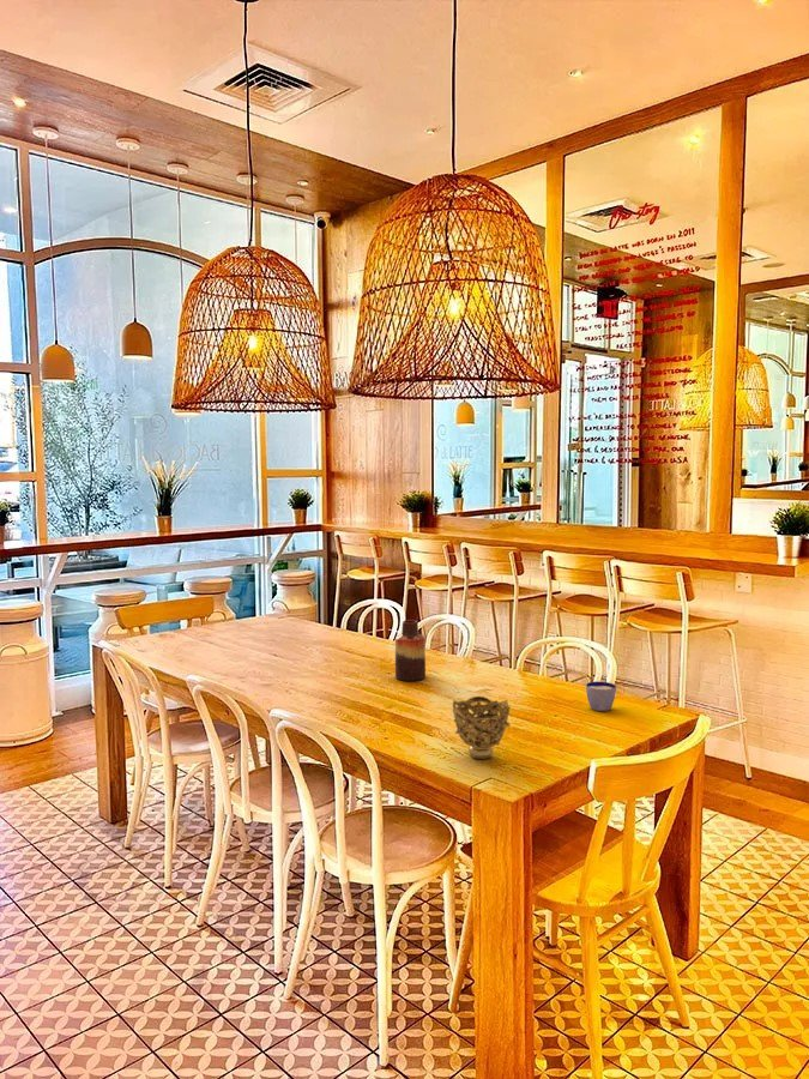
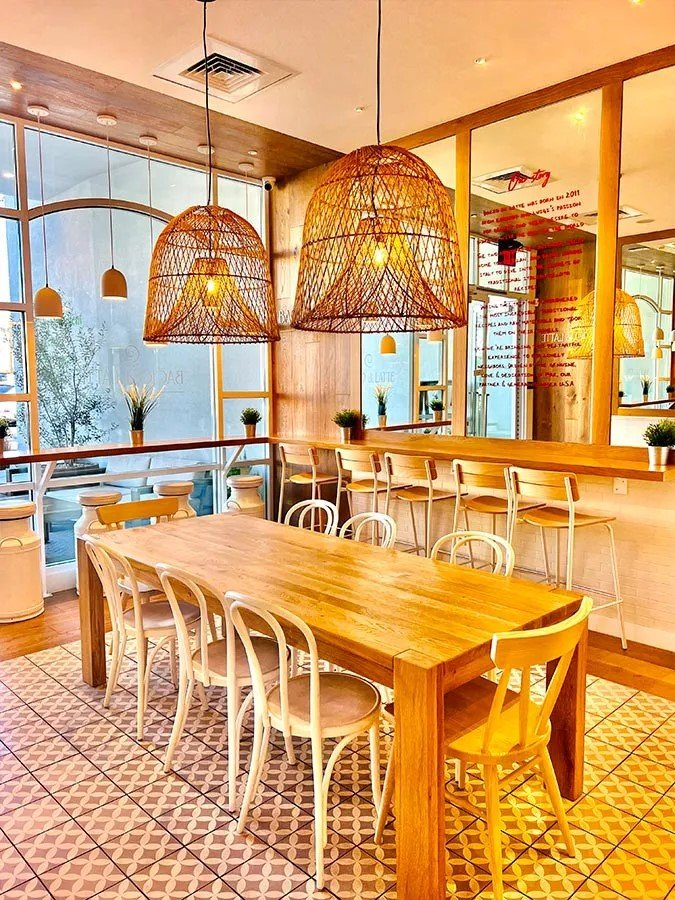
- vase (410, 649)
- decorative bowl (481, 729)
- cup (603, 695)
